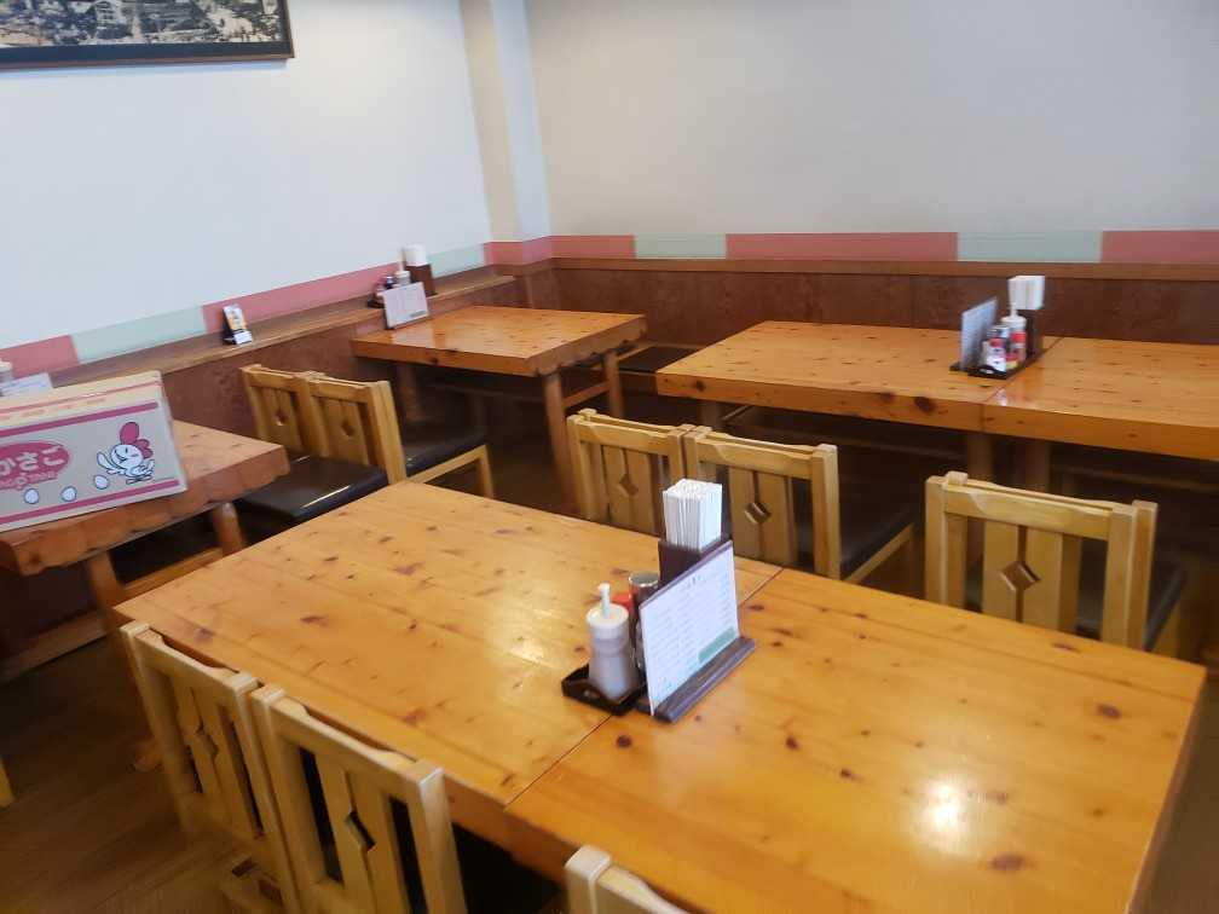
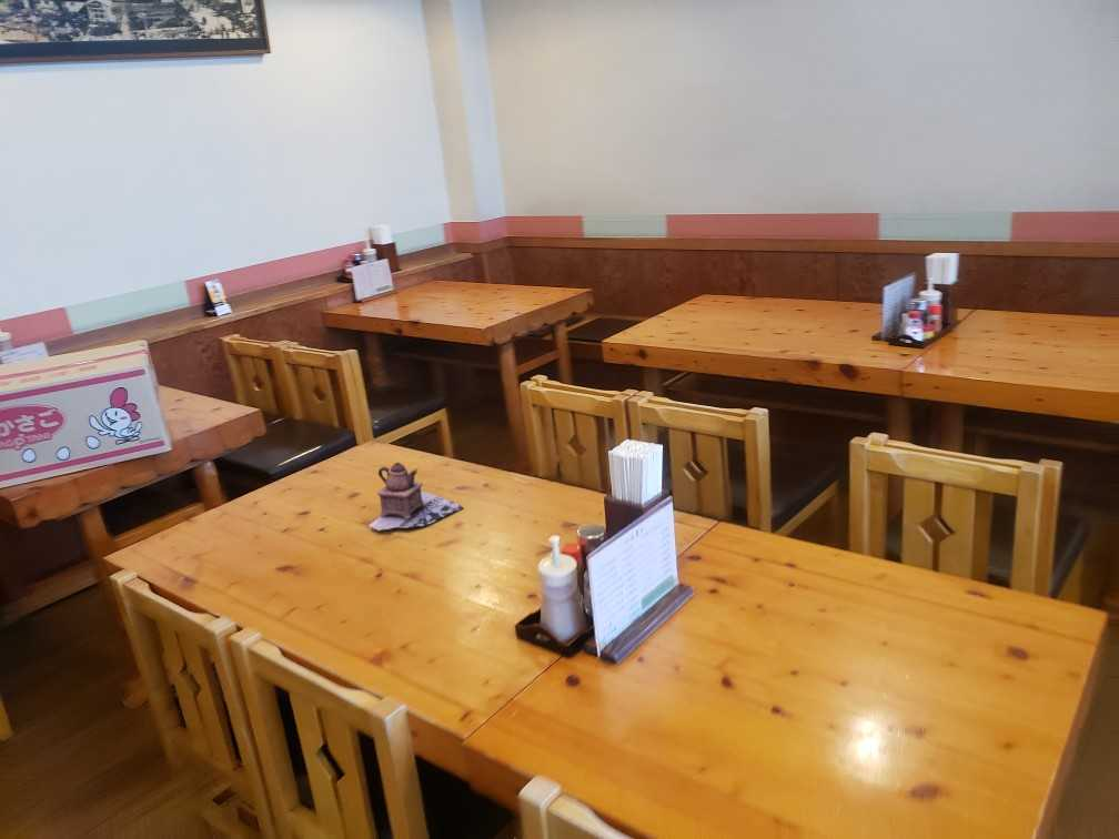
+ teapot (403, 488)
